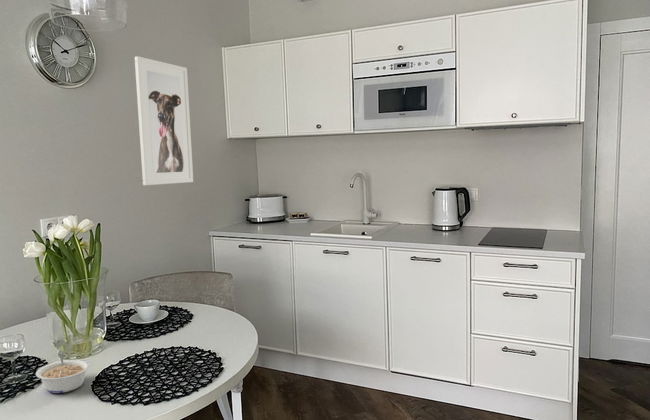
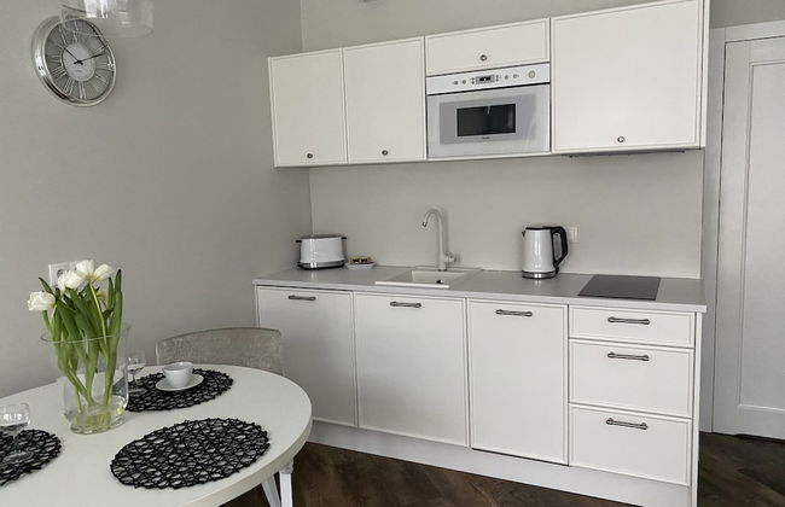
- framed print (166, 123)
- legume (62, 375)
